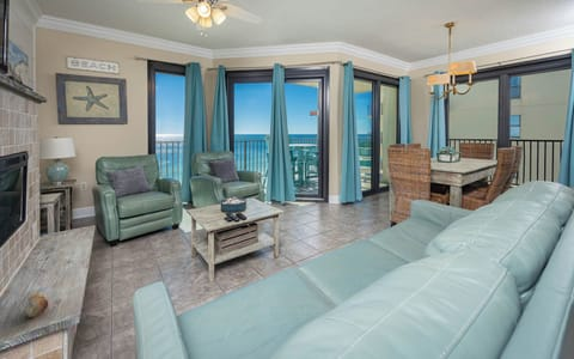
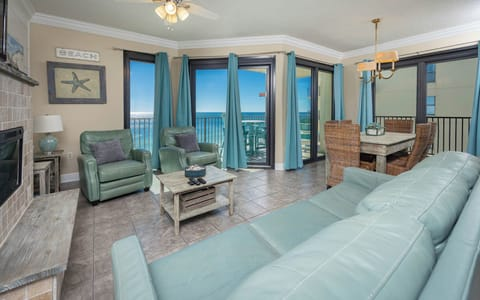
- seashell (37, 303)
